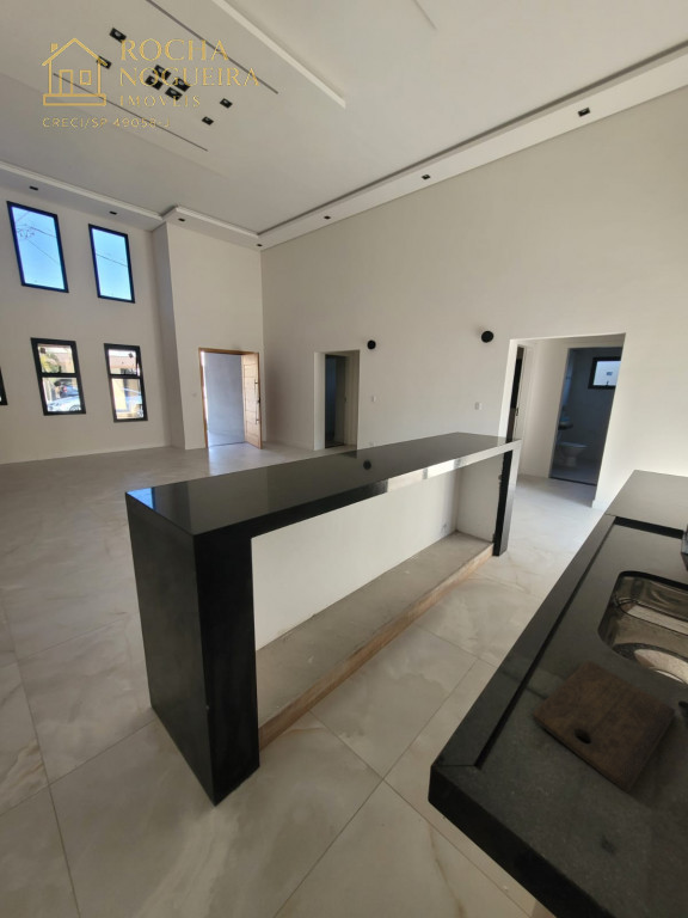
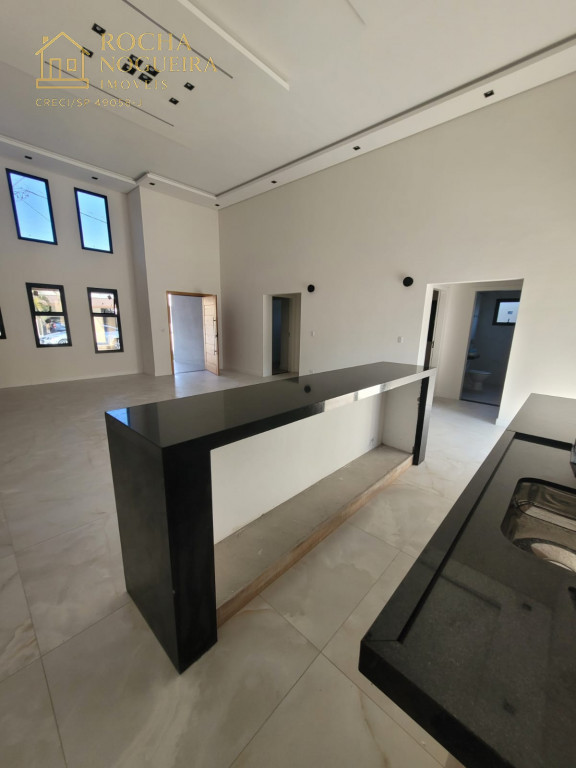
- cutting board (603, 714)
